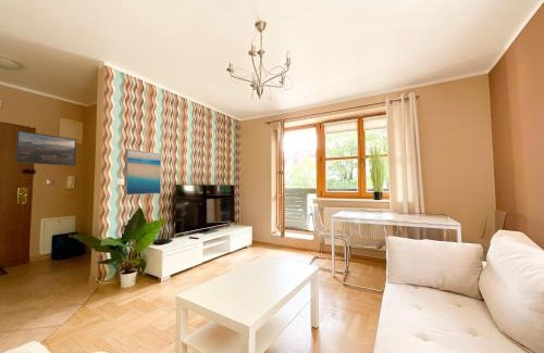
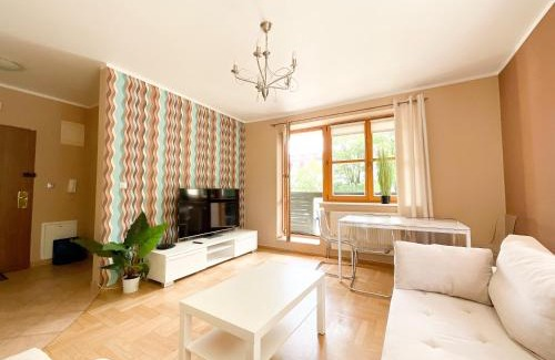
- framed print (48, 149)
- wall art (144, 173)
